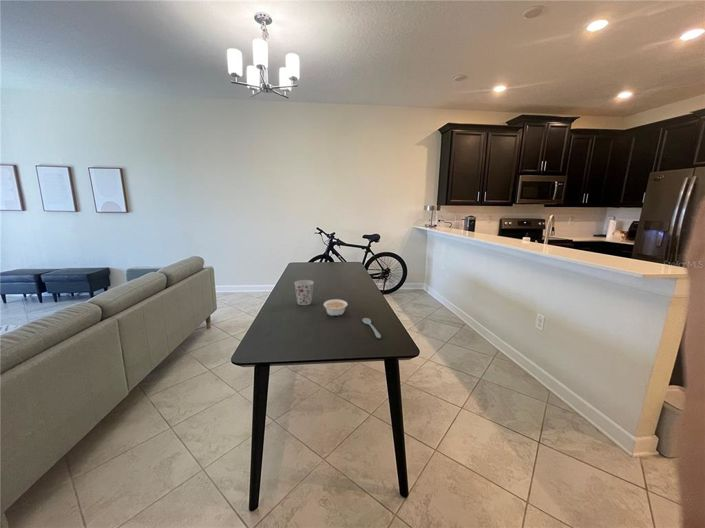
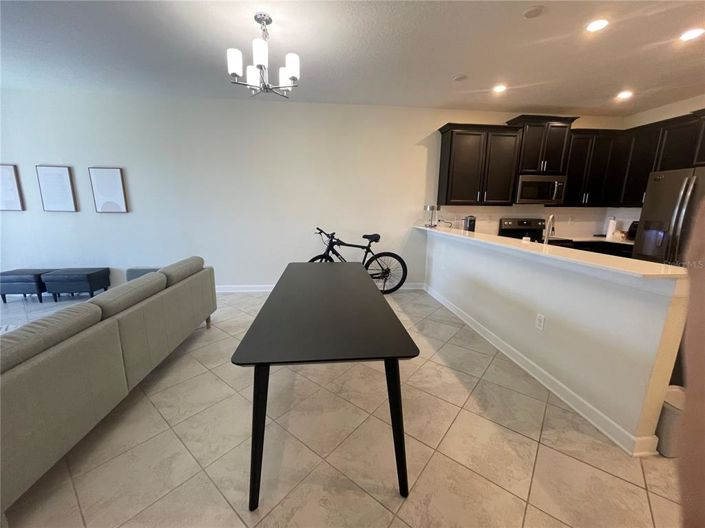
- legume (335, 307)
- spoon (371, 326)
- cup (304, 292)
